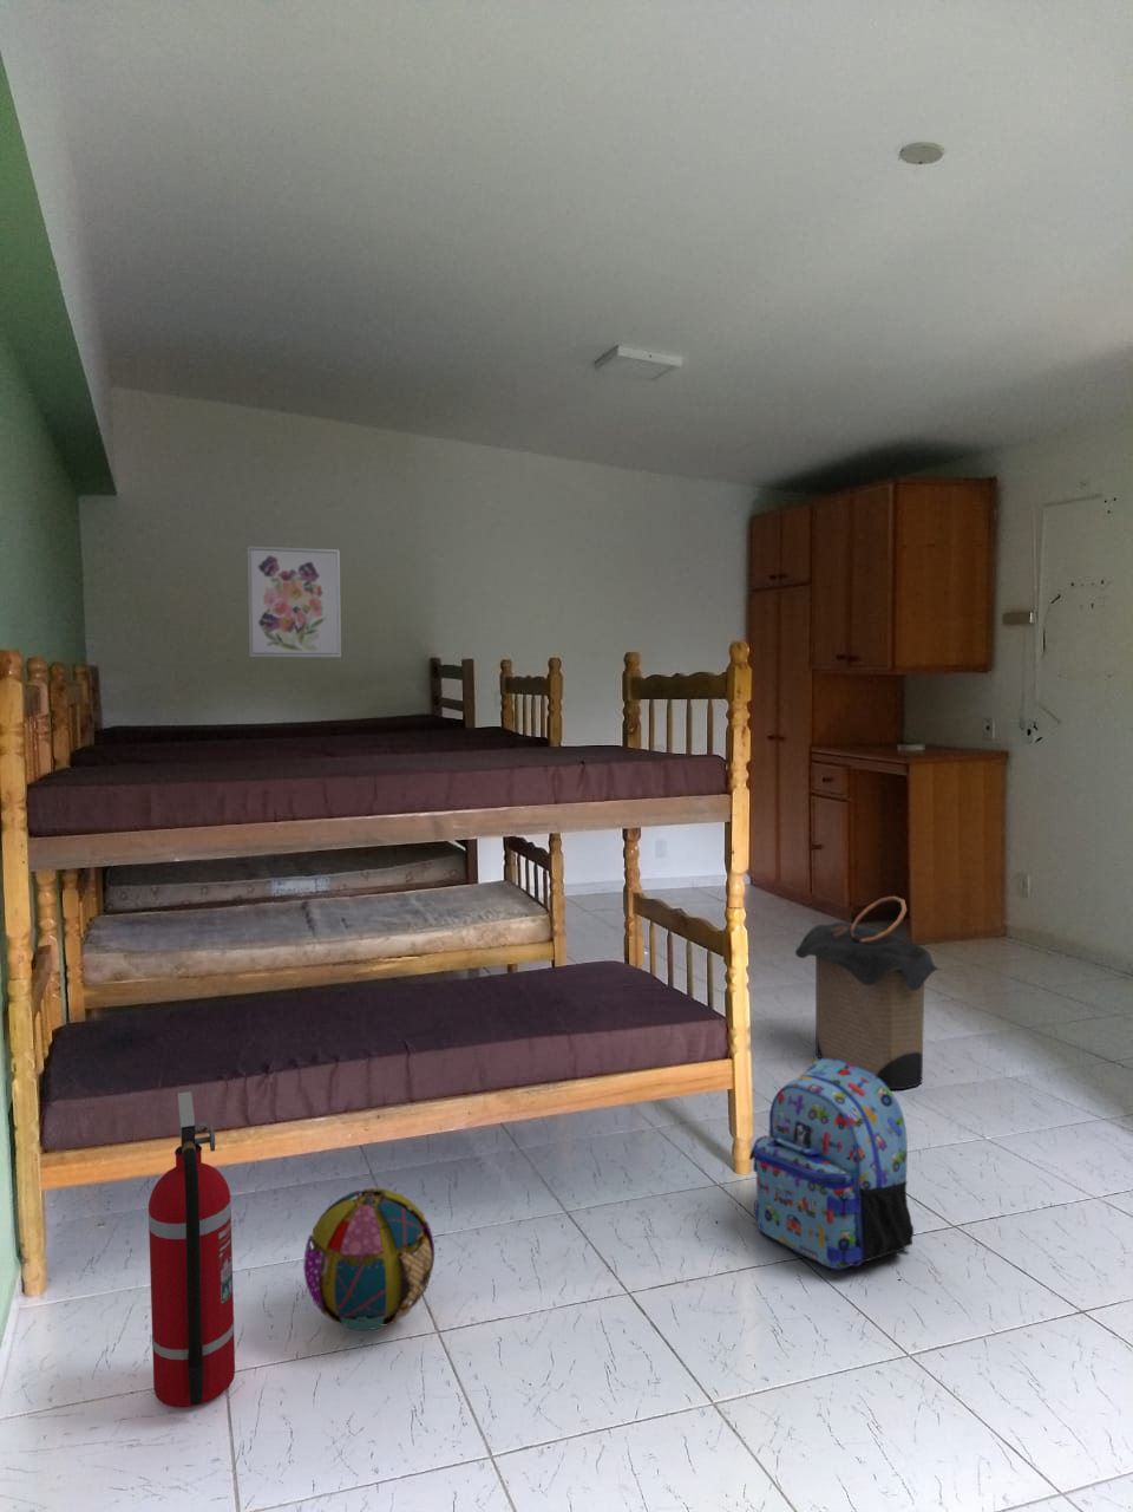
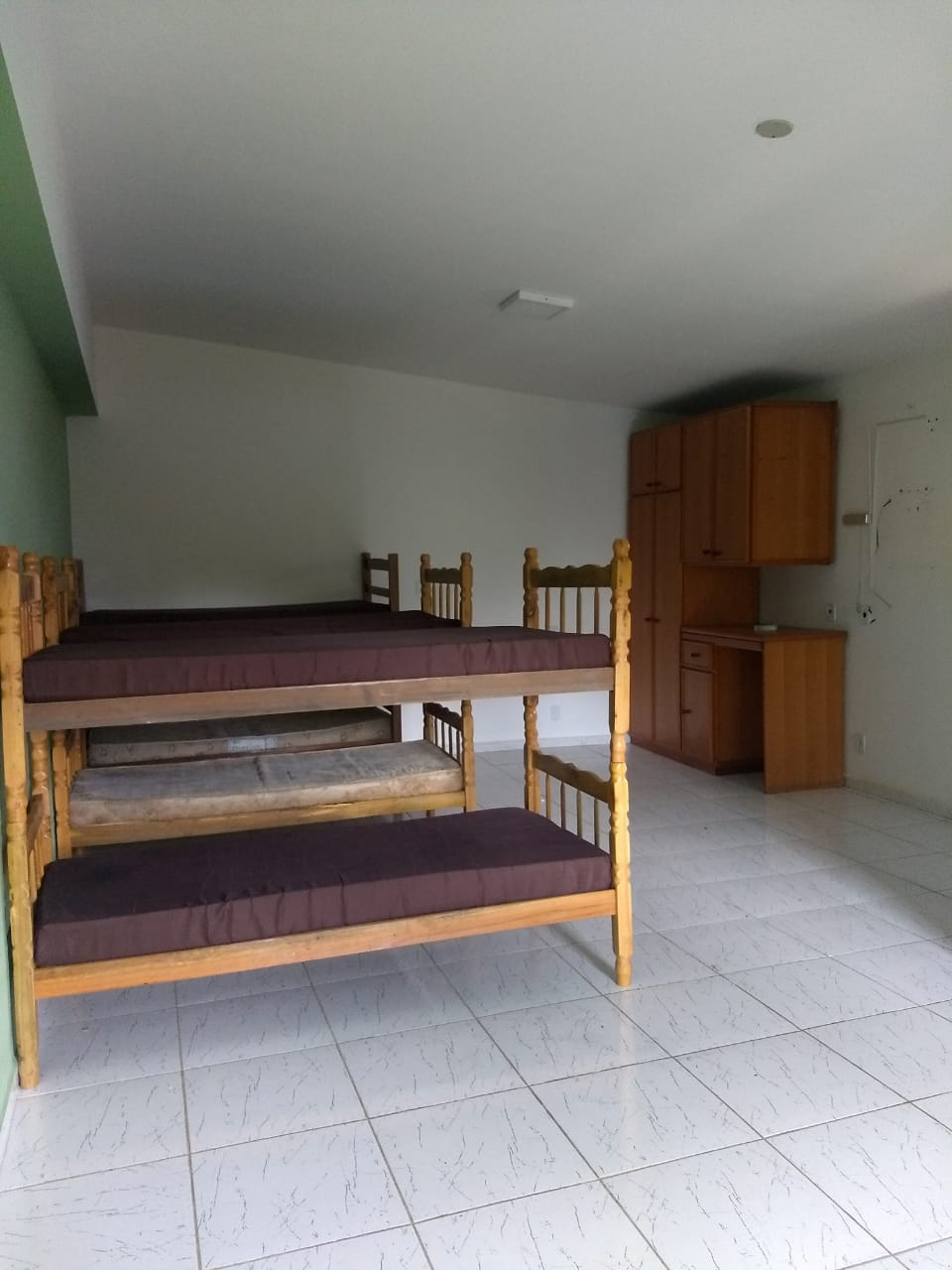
- wall art (294, 602)
- fire extinguisher (192, 1252)
- laundry hamper (863, 981)
- ball (370, 1257)
- backpack (828, 1152)
